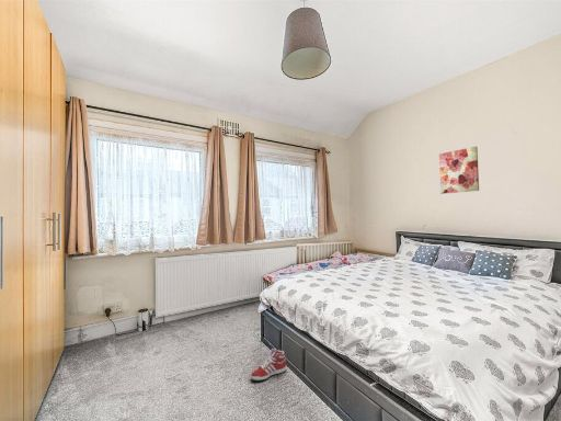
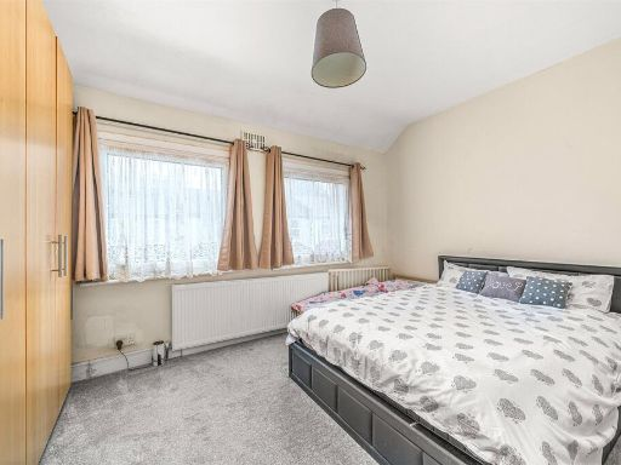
- sneaker (268, 363)
- wall art (458, 171)
